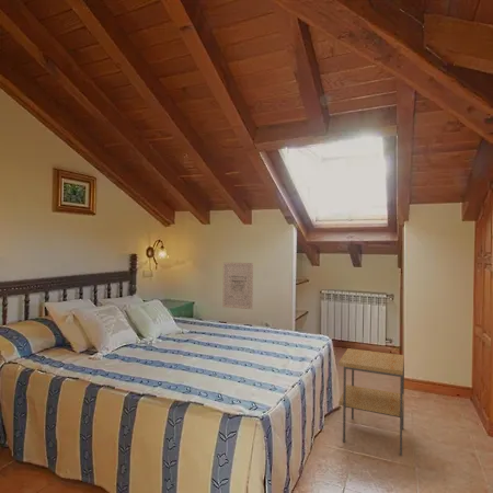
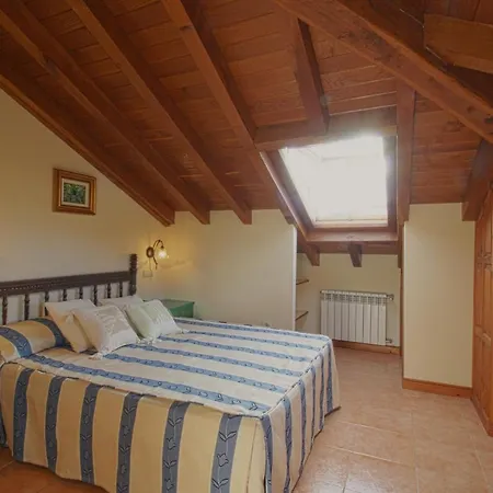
- side table (371, 395)
- wall art (237, 285)
